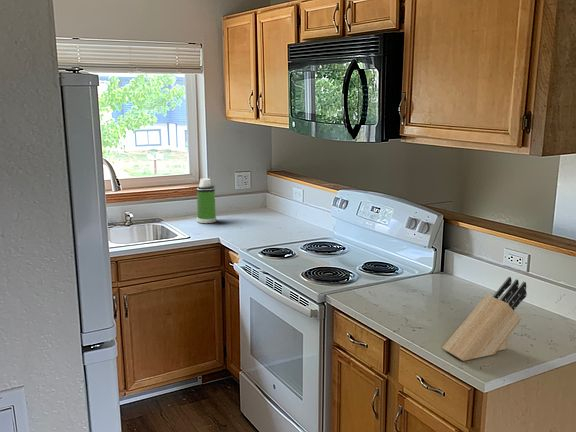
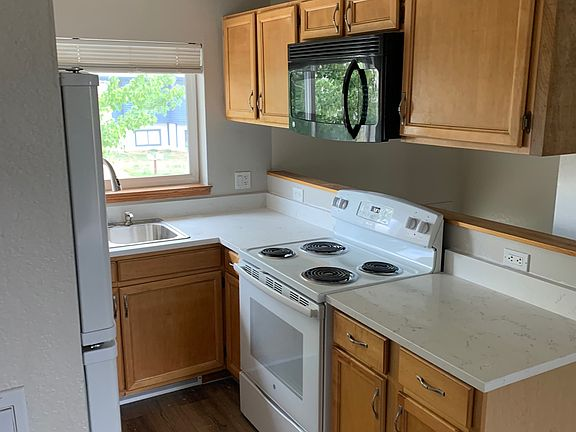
- knife block (487, 316)
- water bottle (205, 200)
